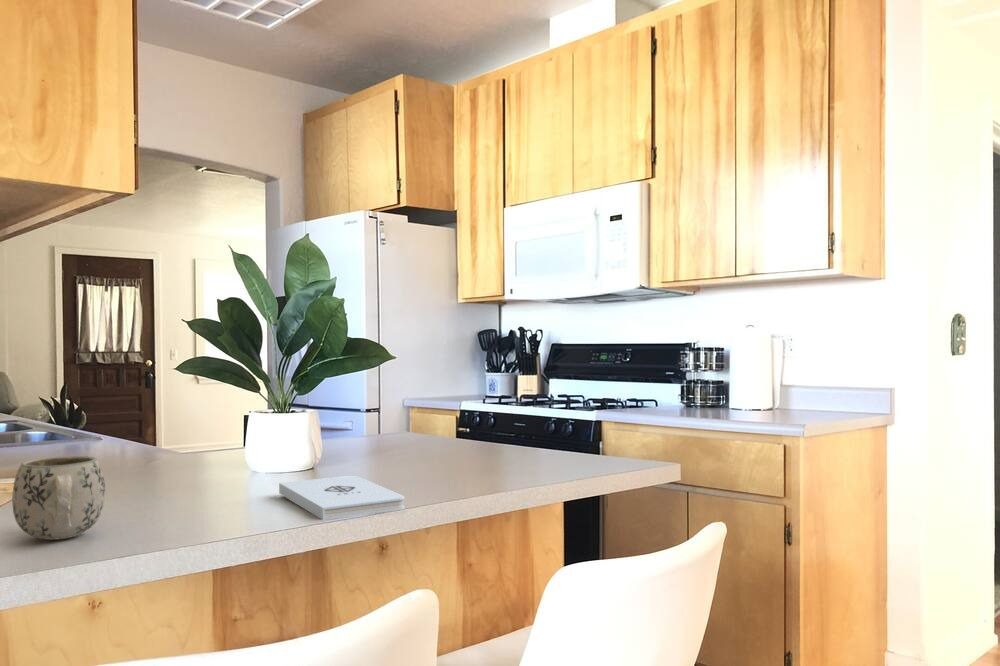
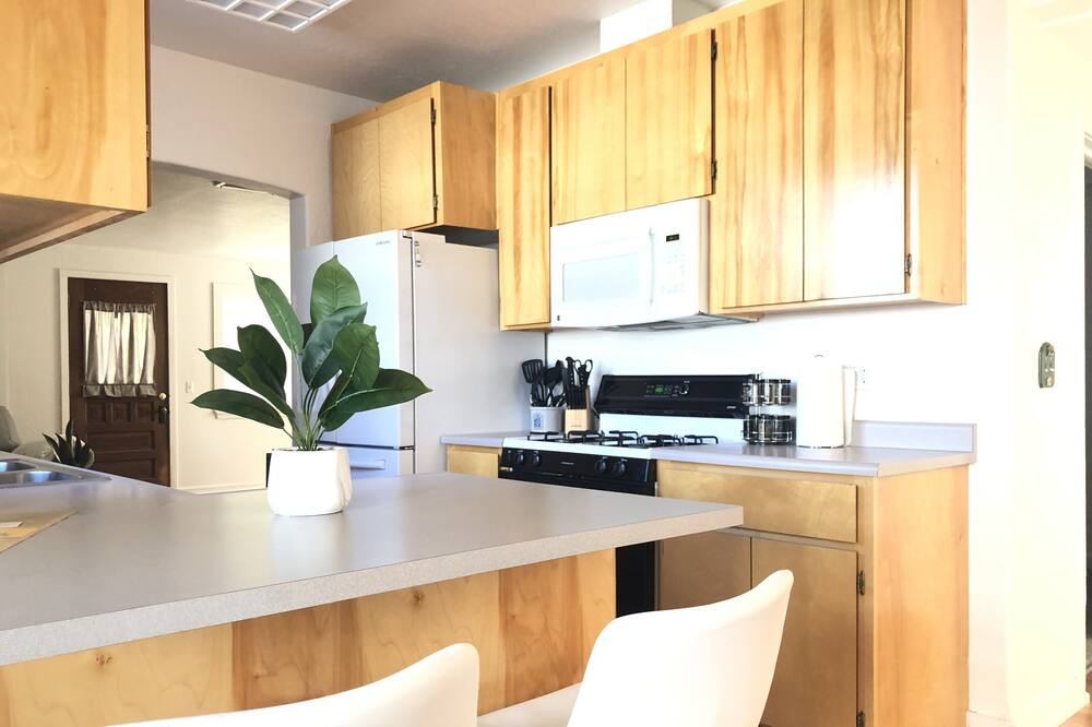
- mug (61, 500)
- notepad (340, 495)
